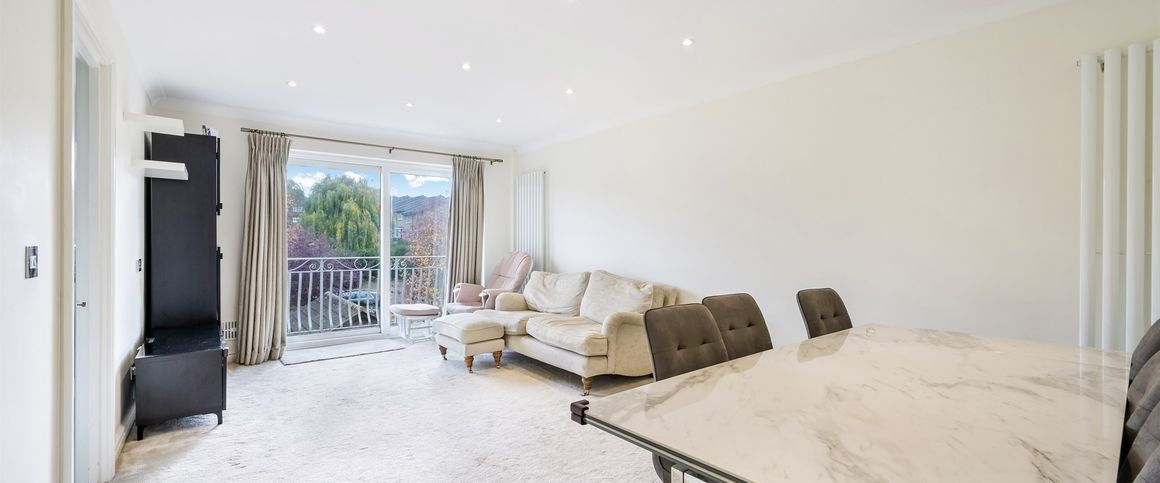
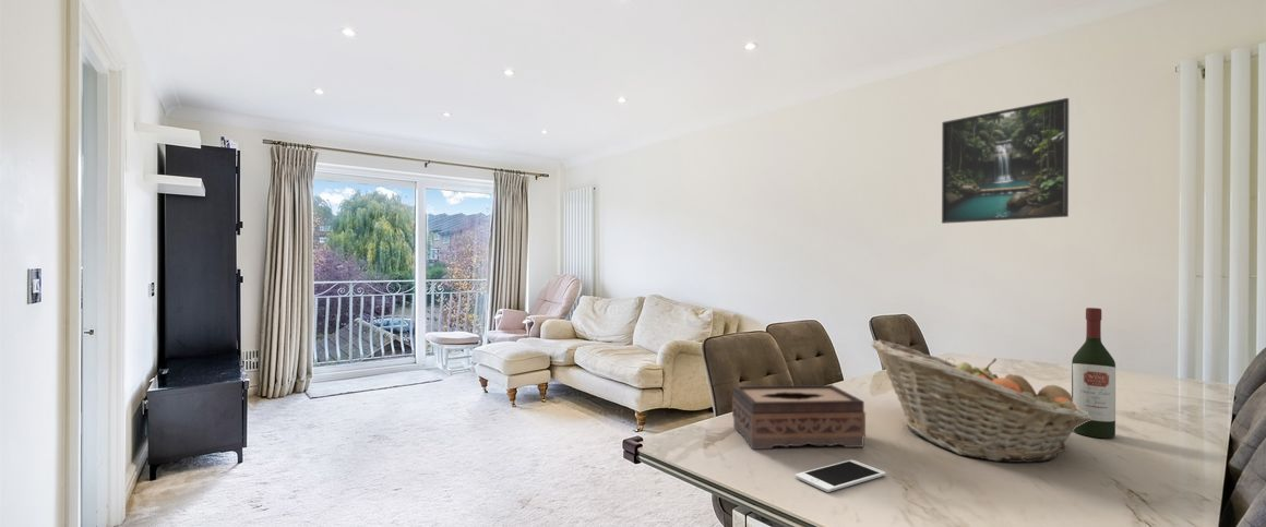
+ cell phone (840, 475)
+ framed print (1000, 165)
+ wine bottle (1092, 370)
+ tissue box (795, 415)
+ fruit basket (966, 391)
